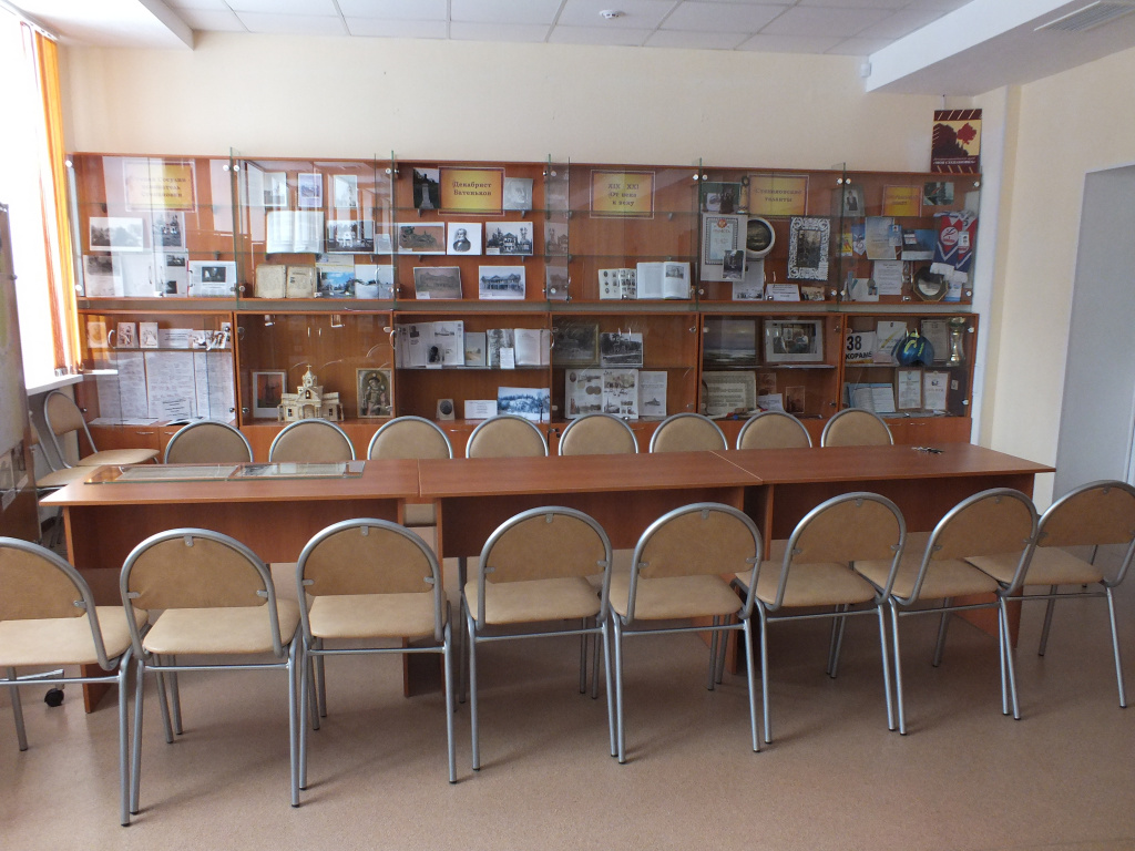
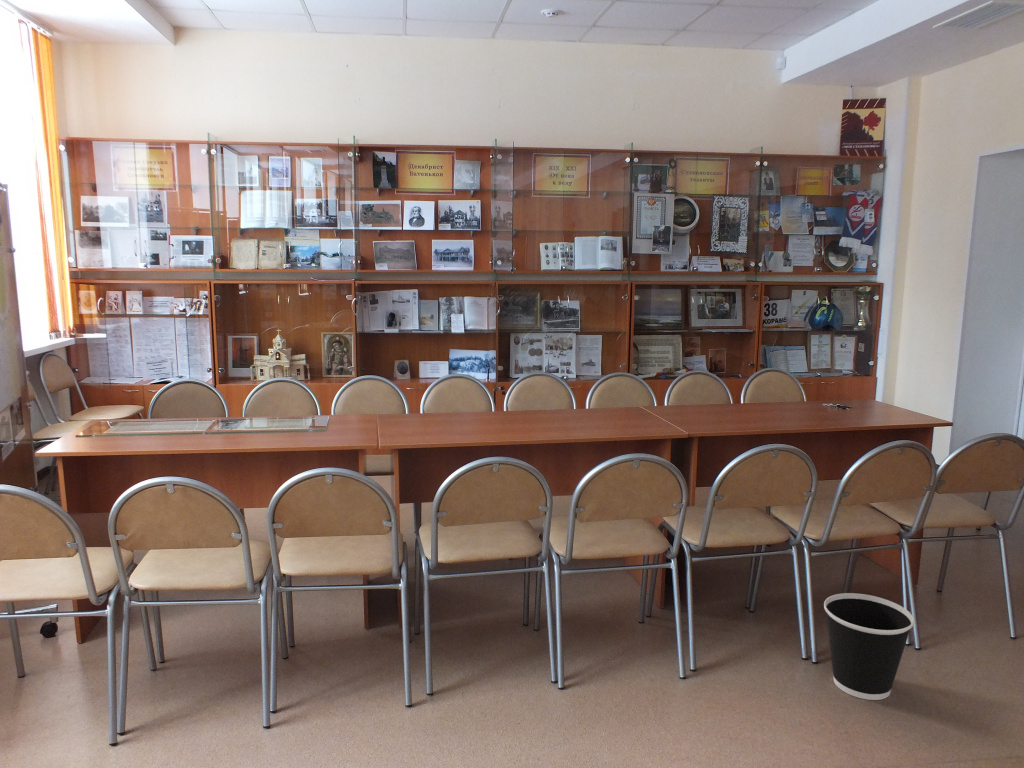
+ wastebasket (864, 648)
